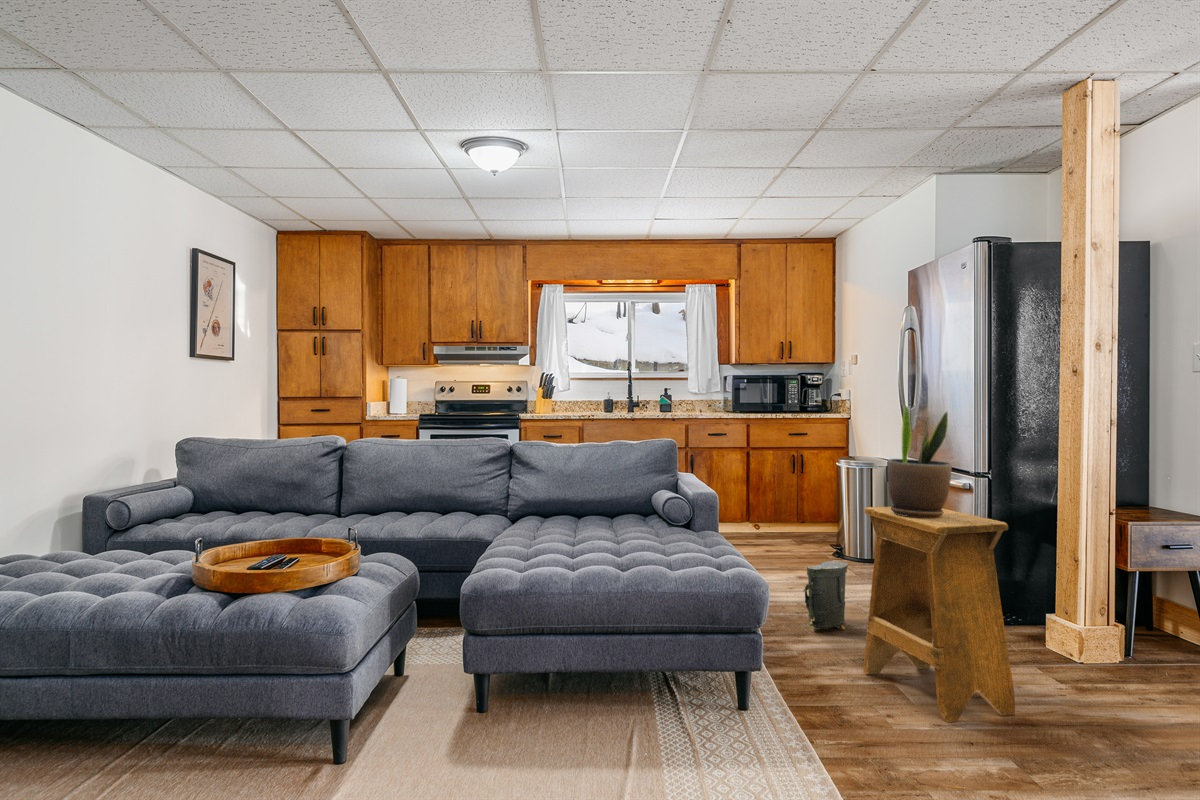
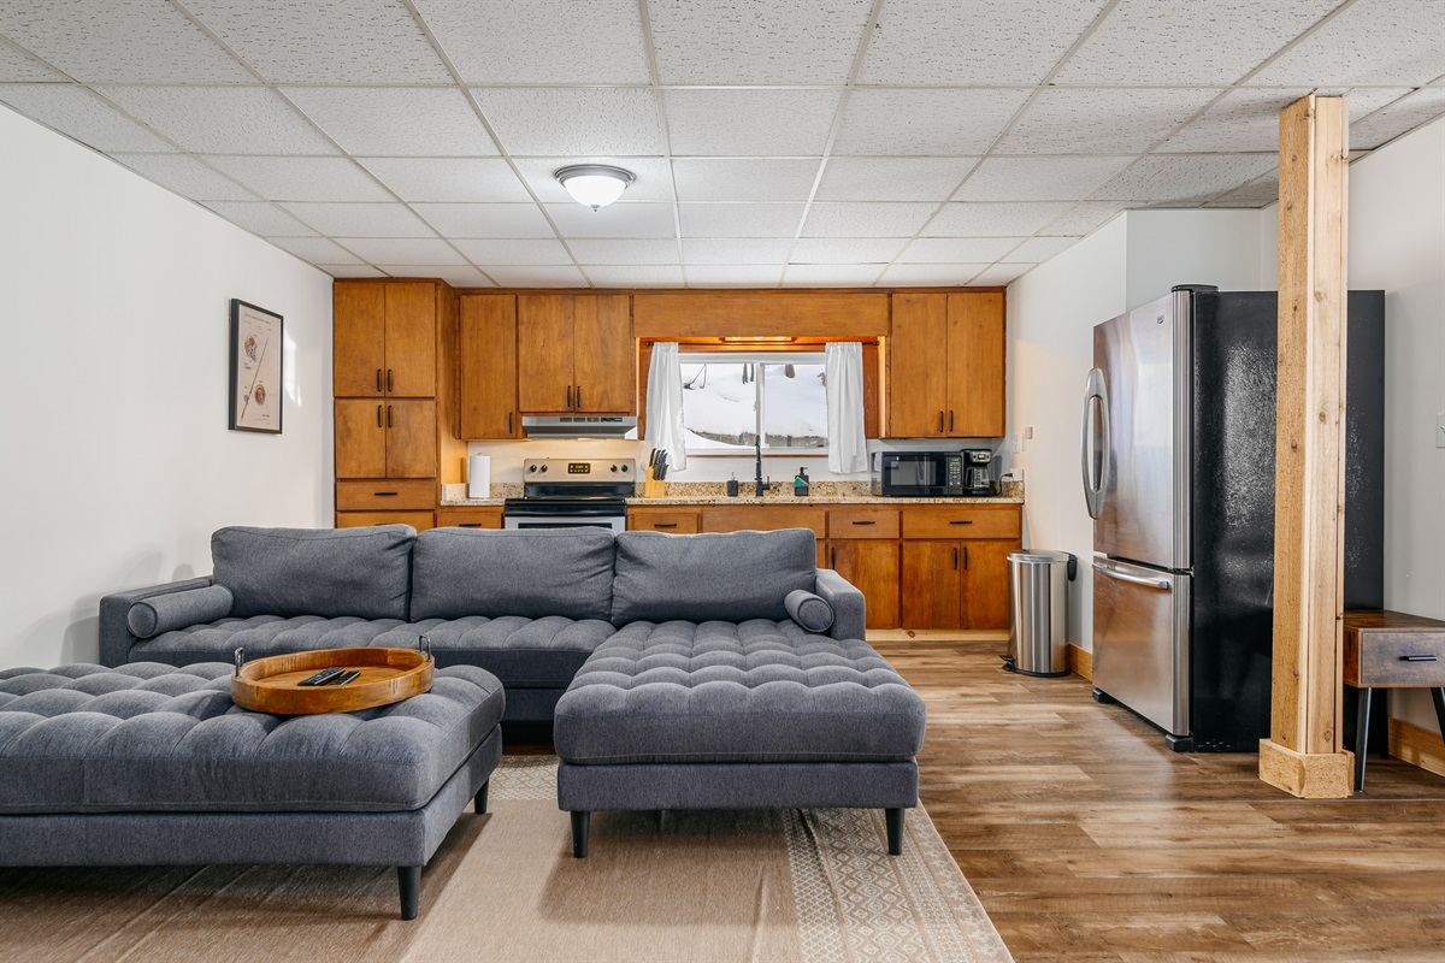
- bag (824, 593)
- potted plant (919, 458)
- stool (933, 603)
